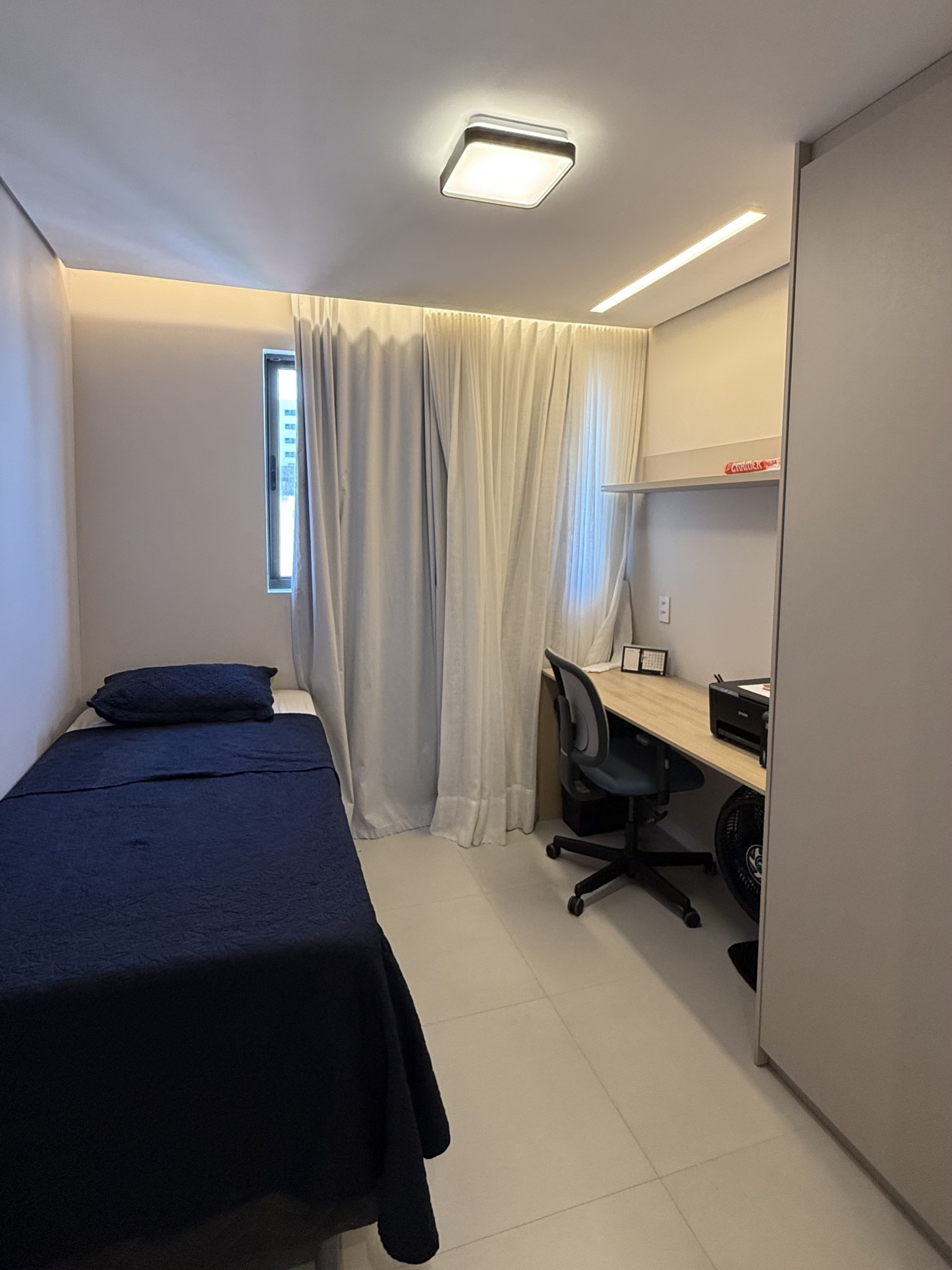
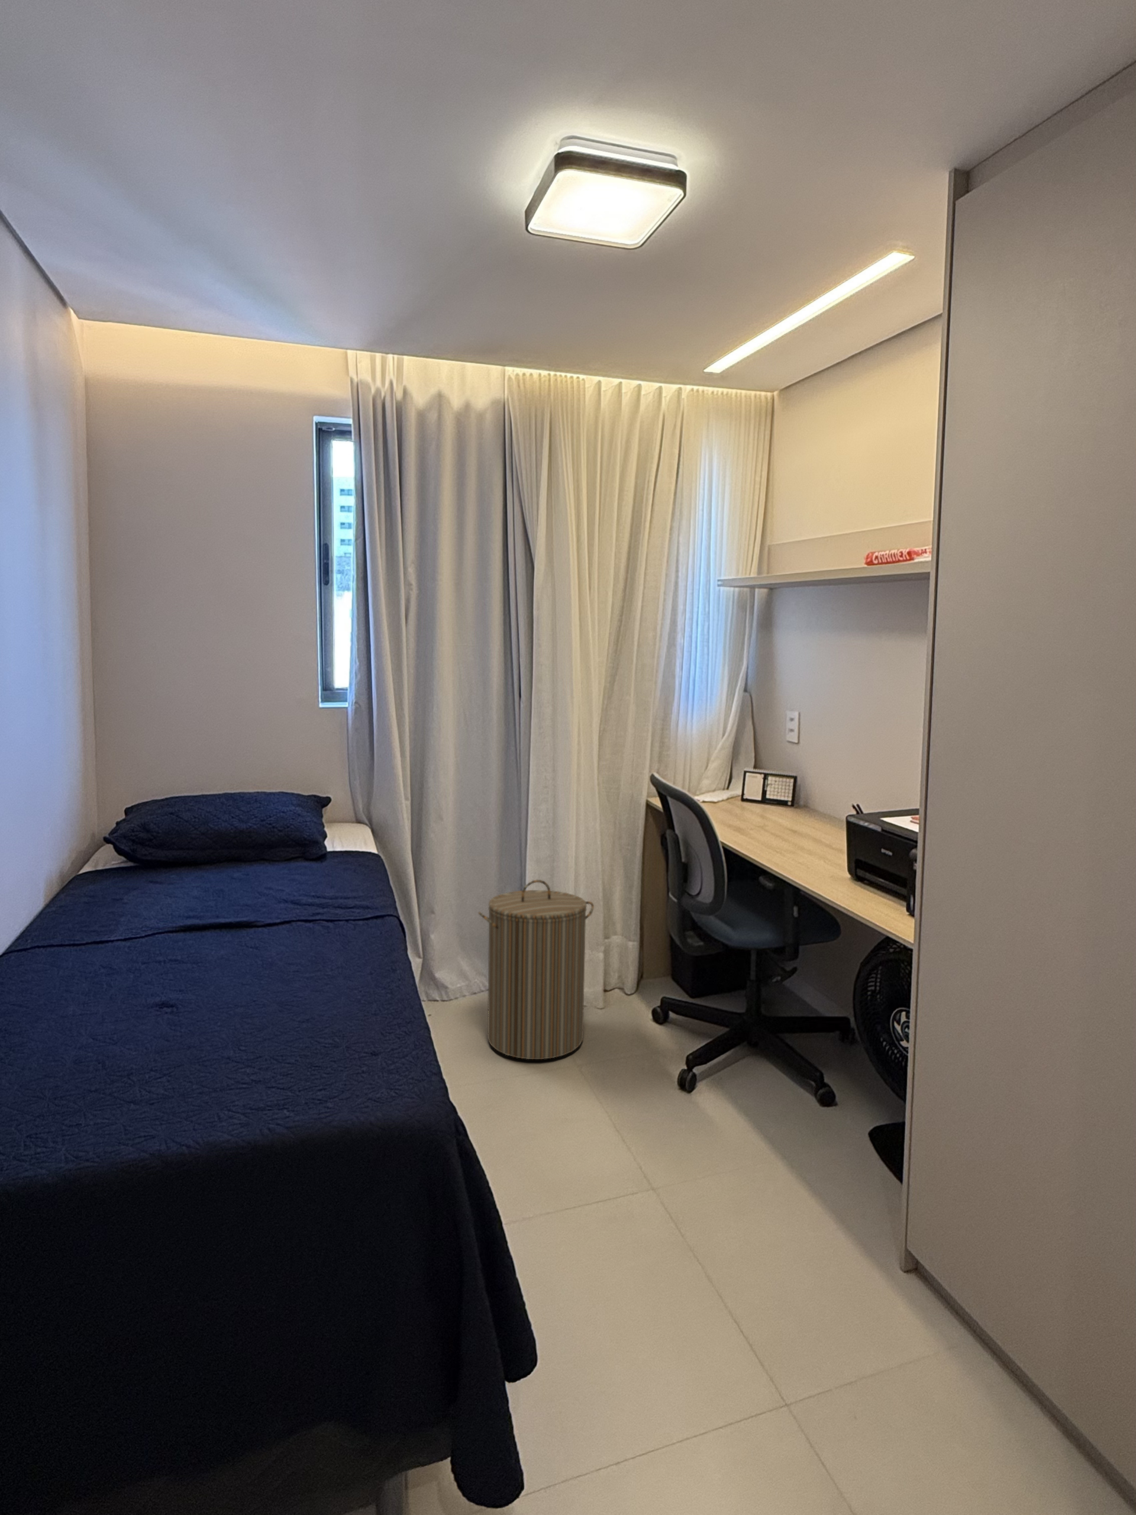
+ laundry hamper (537, 960)
